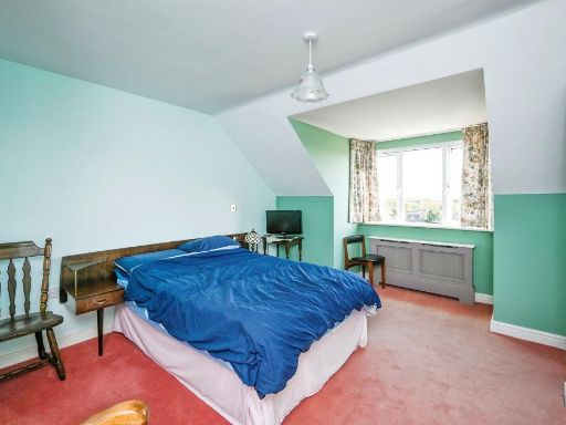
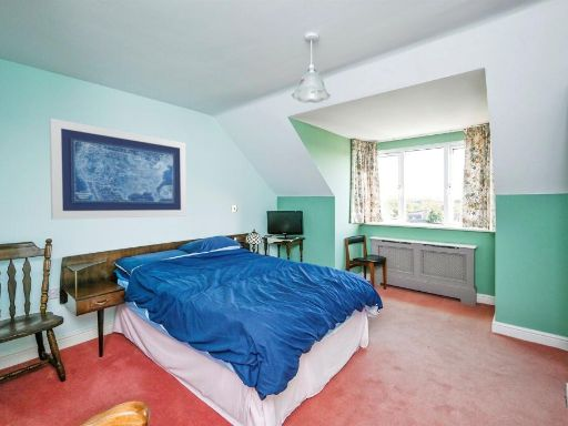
+ wall art (129, 174)
